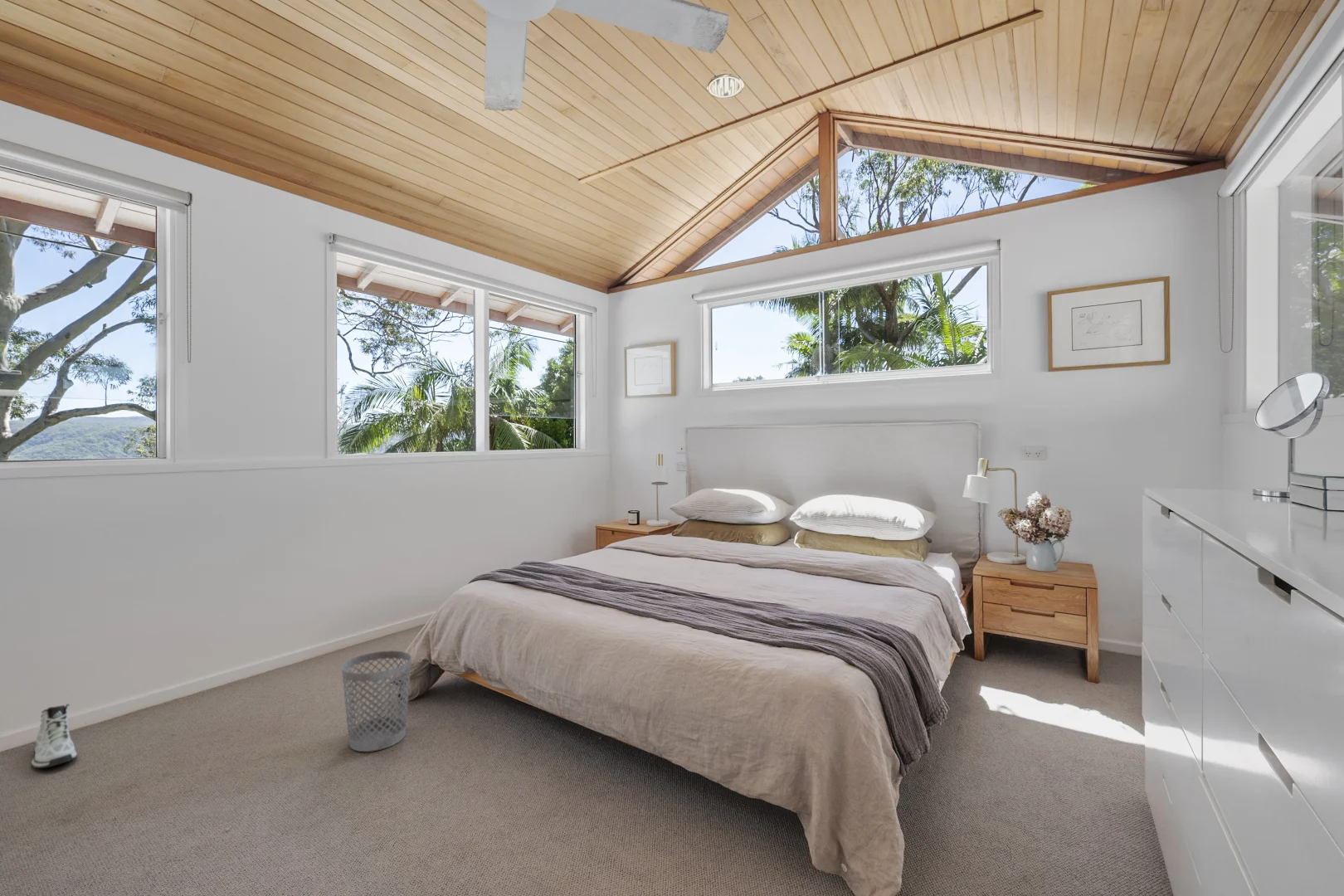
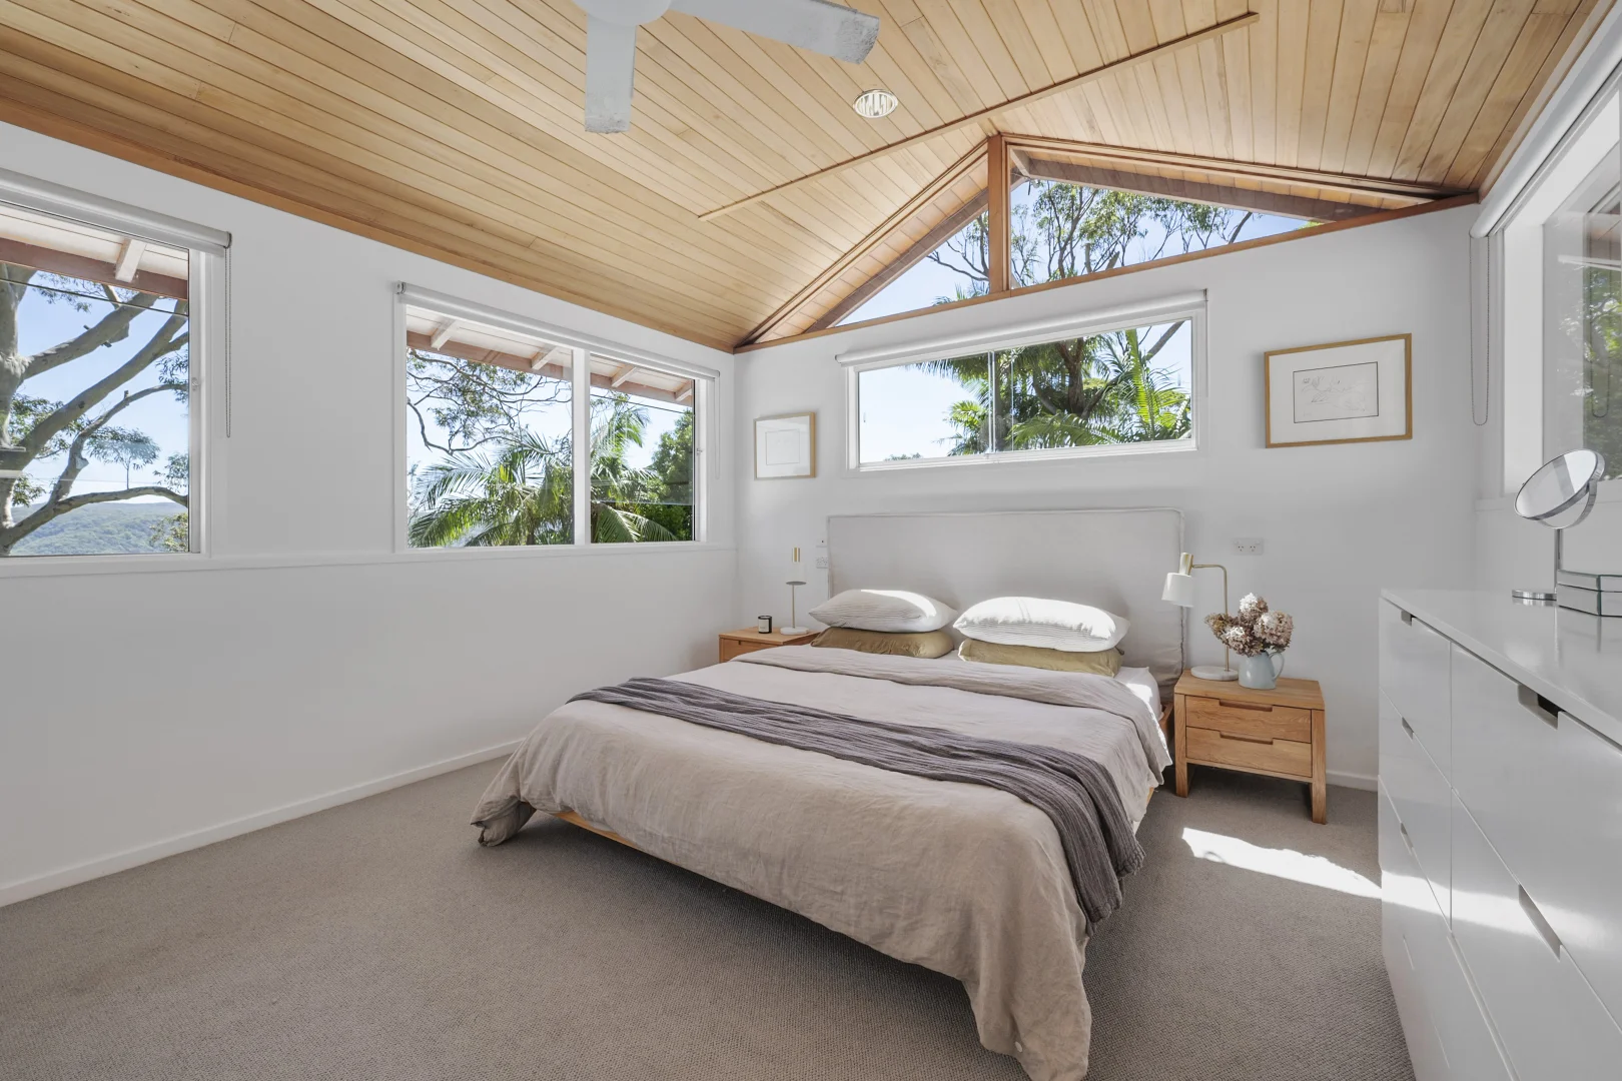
- wastebasket (377, 700)
- sneaker (52, 733)
